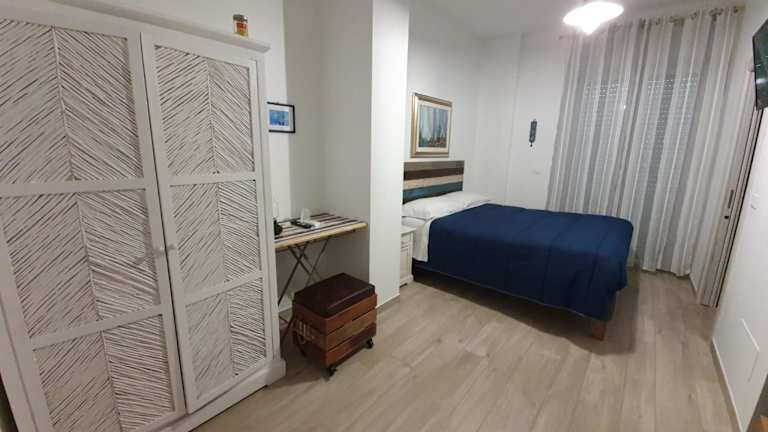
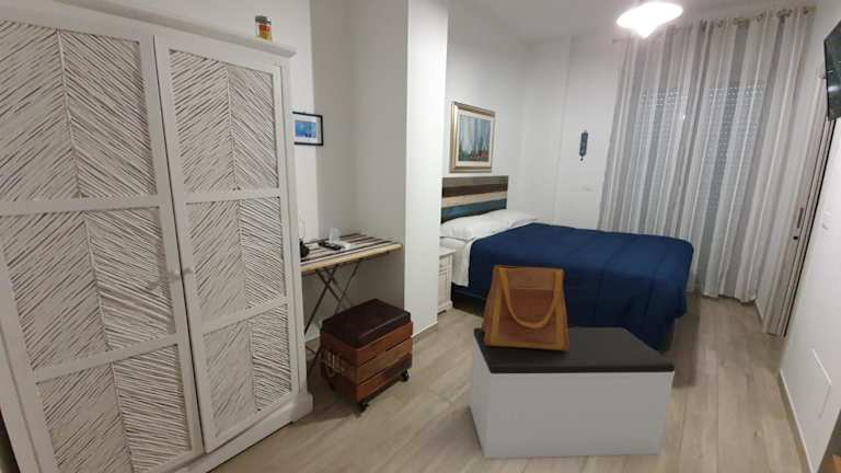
+ tote bag (525, 304)
+ bench (560, 385)
